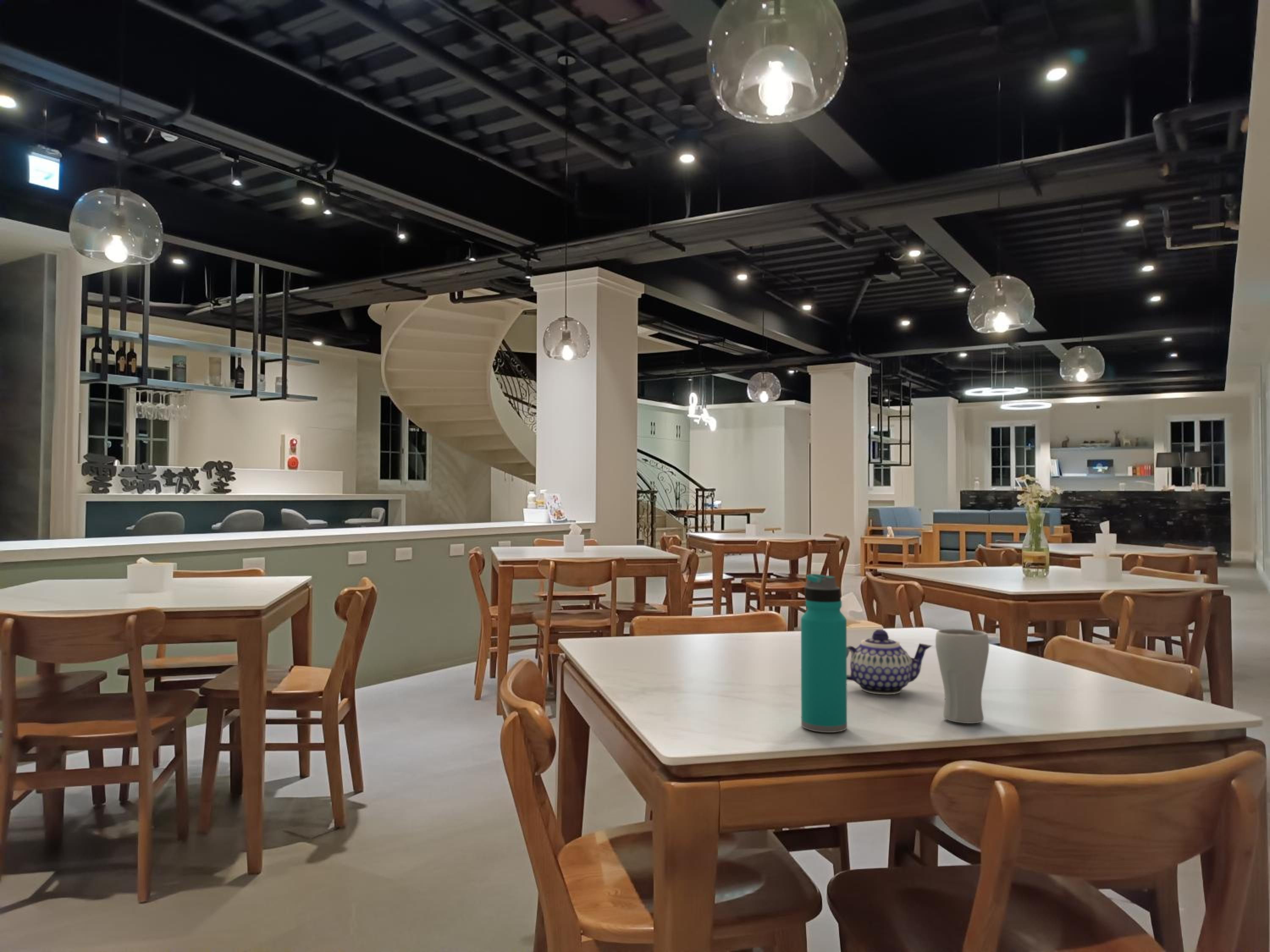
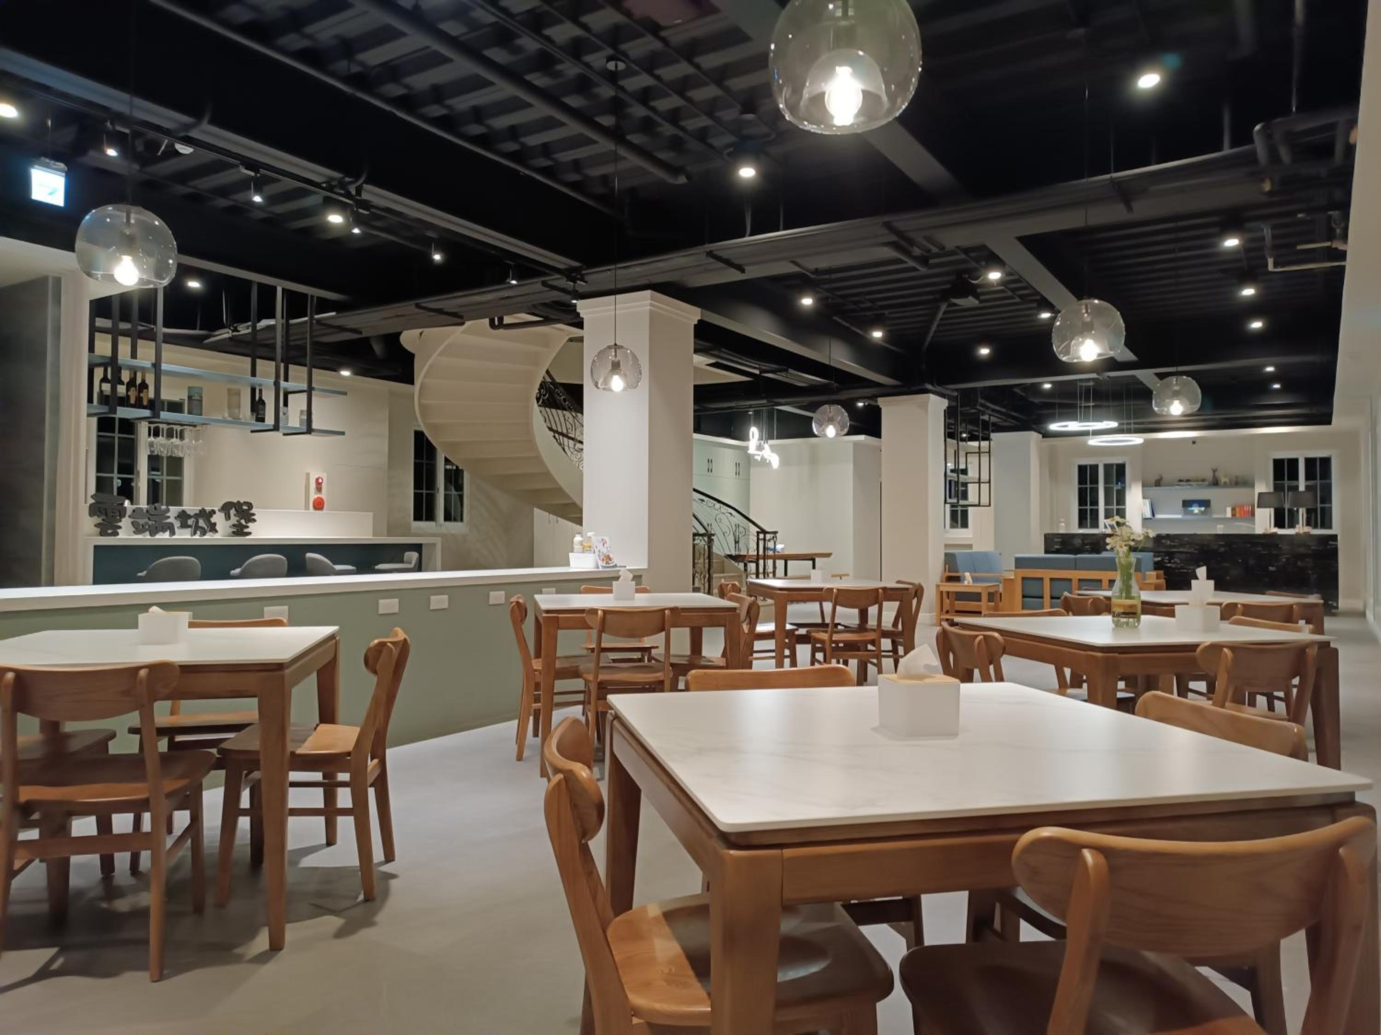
- water bottle (823, 651)
- teapot (882, 660)
- drinking glass (962, 675)
